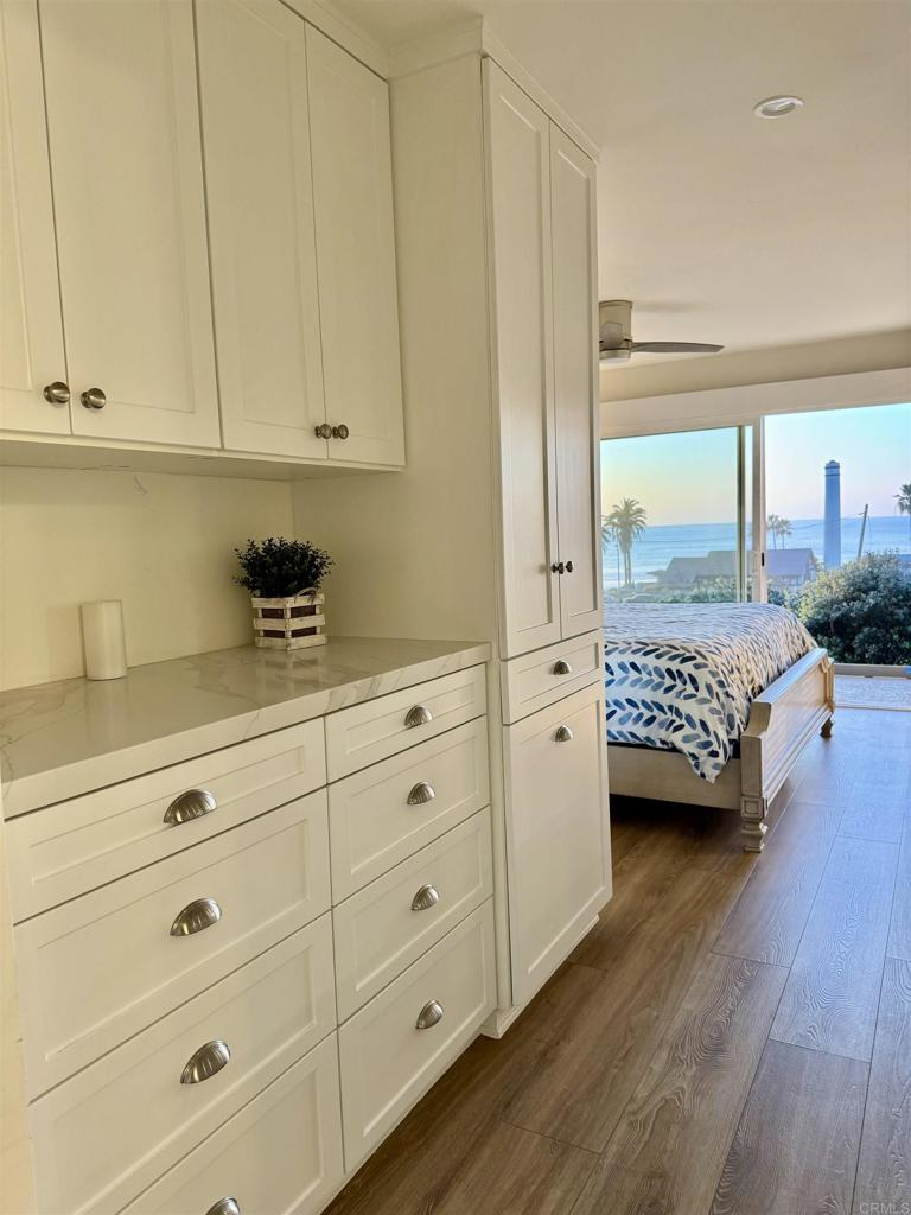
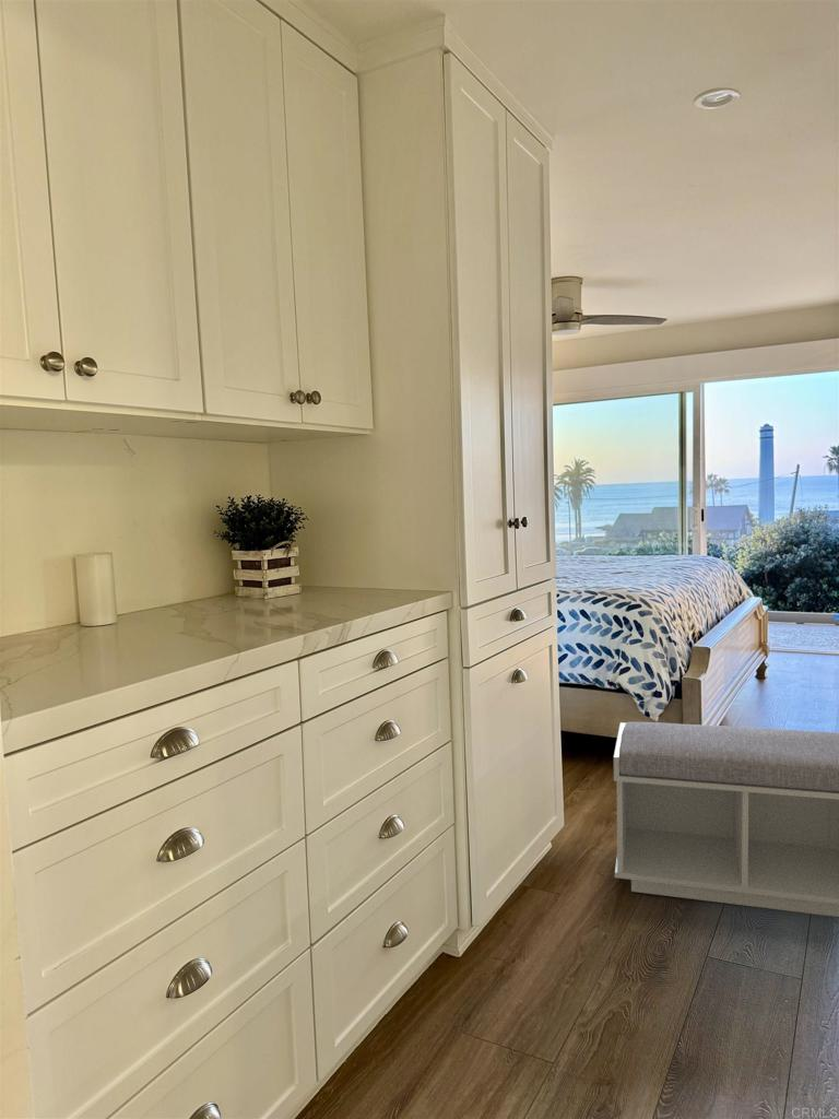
+ bench (738, 810)
